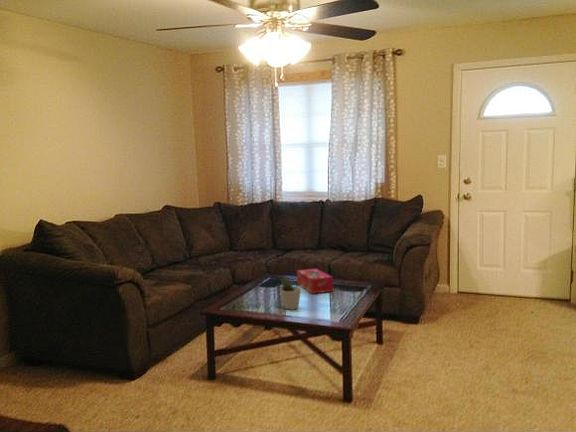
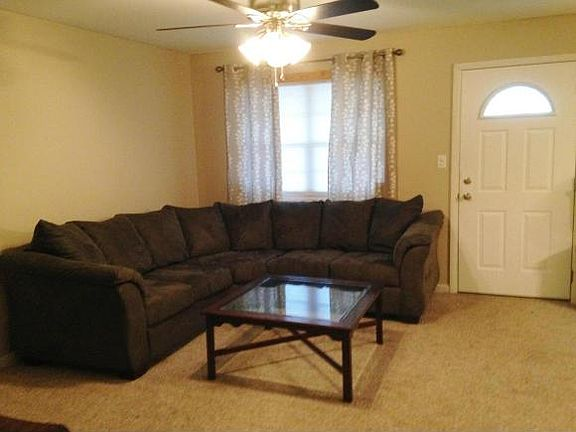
- potted plant (290, 291)
- tissue box (314, 280)
